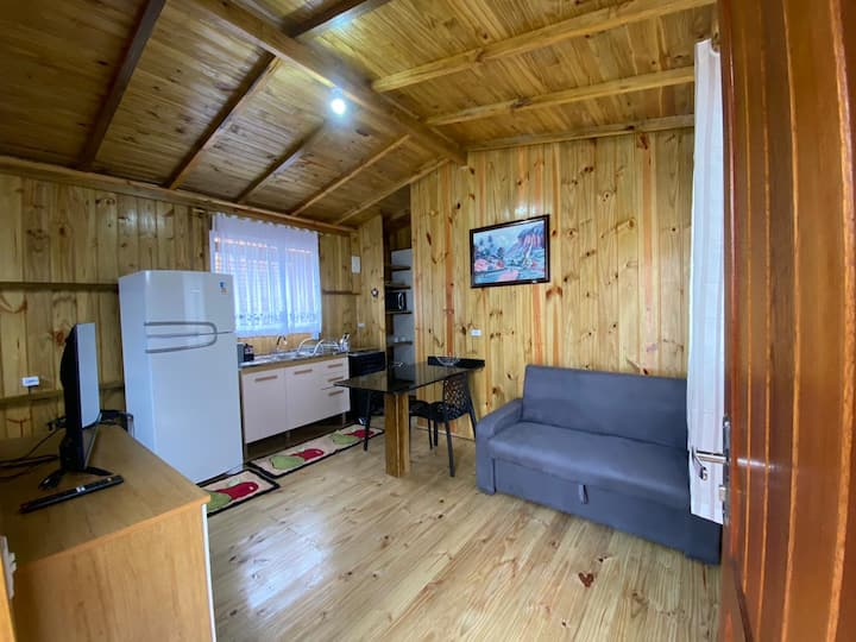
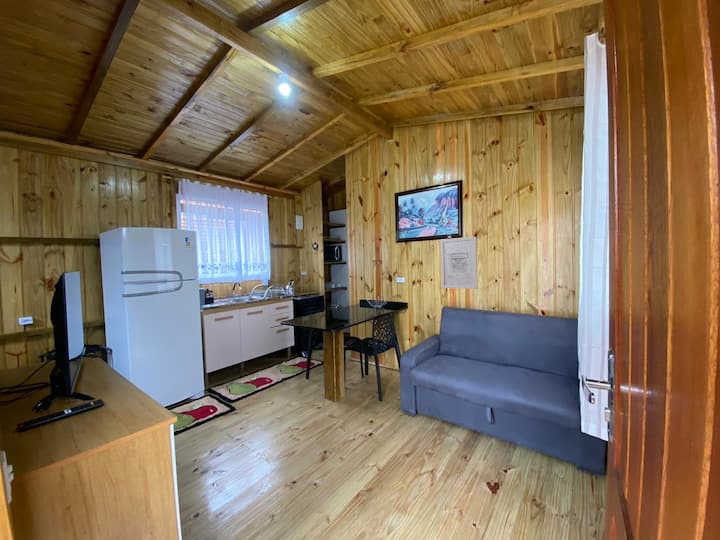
+ wall art (458, 263)
